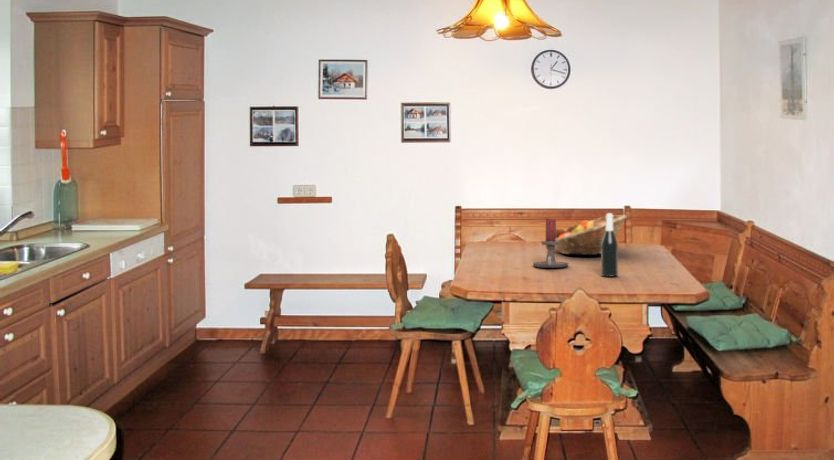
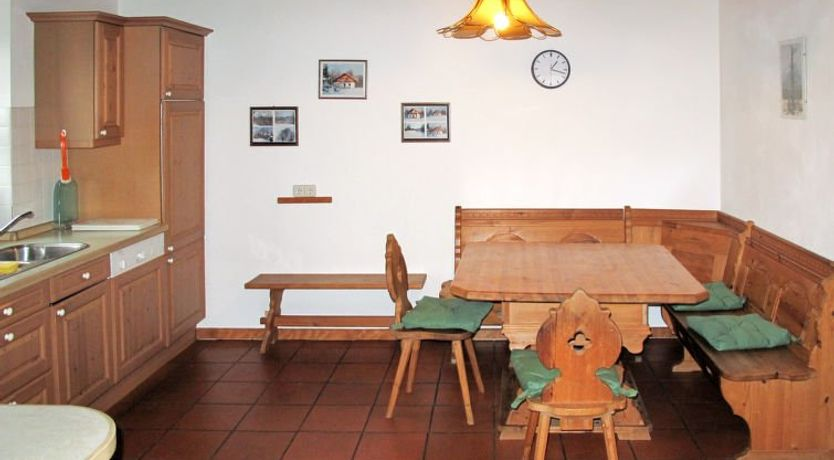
- wine bottle (609, 244)
- candle holder (550, 242)
- fruit basket (588, 234)
